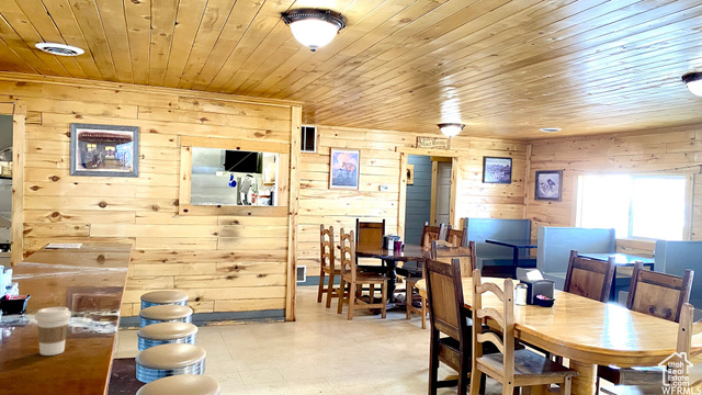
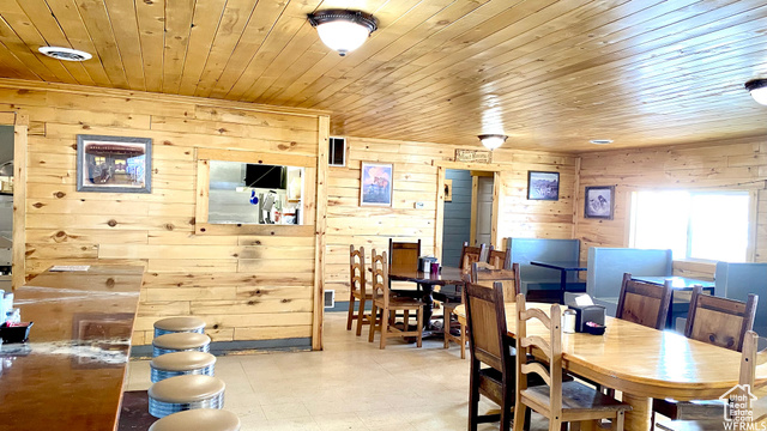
- coffee cup (53, 330)
